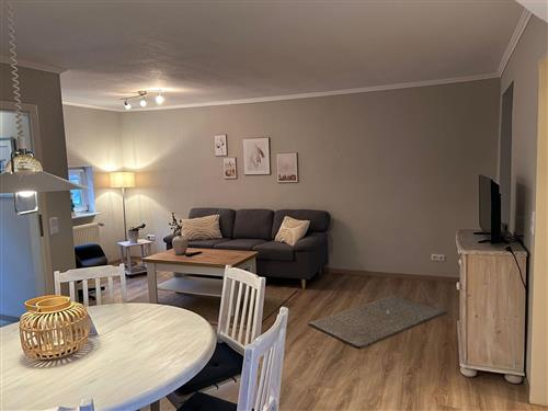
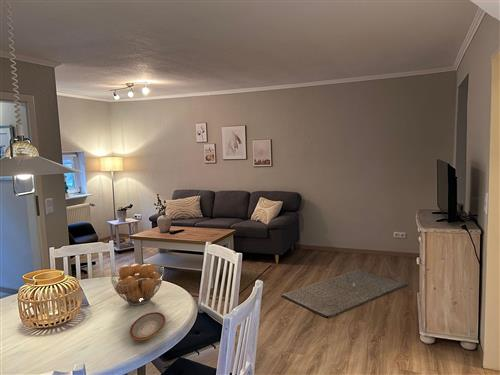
+ fruit basket (138, 282)
+ plate (148, 327)
